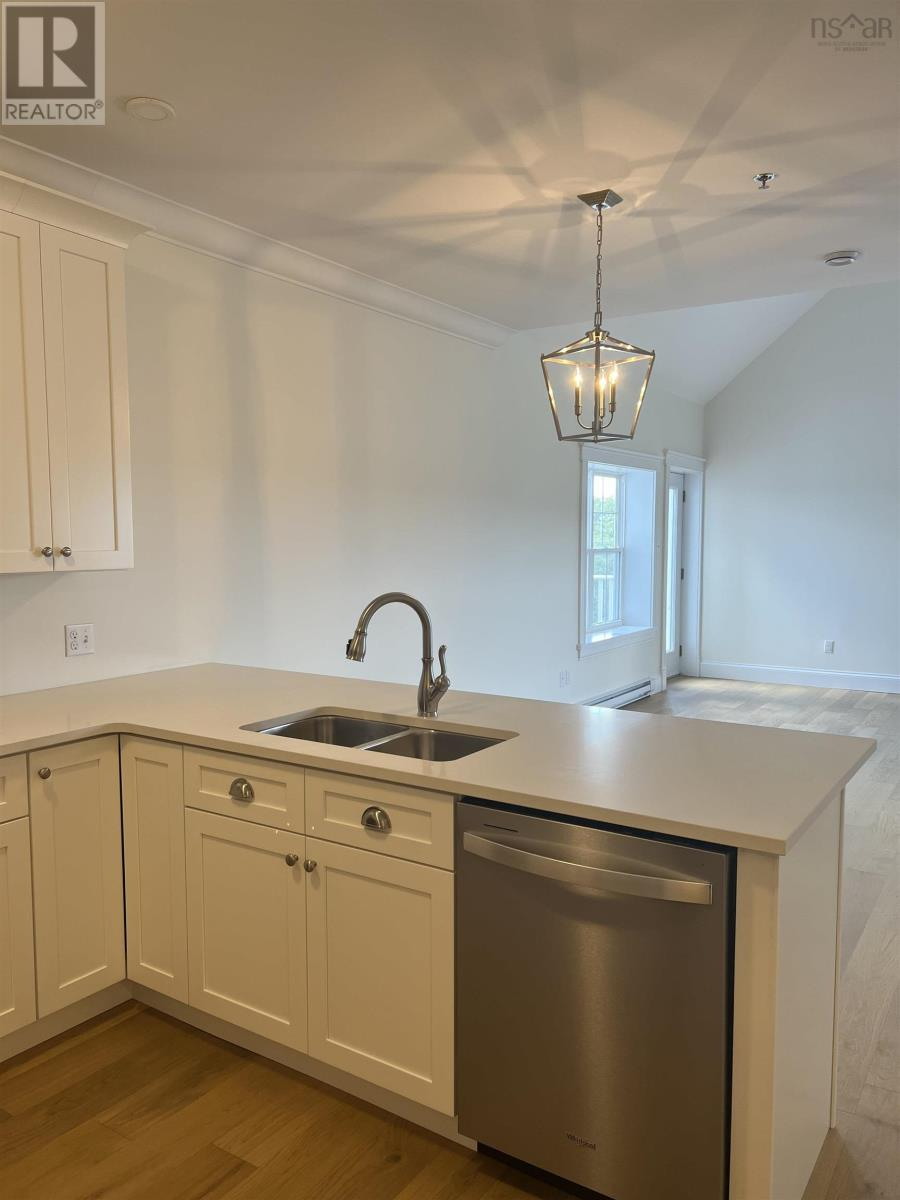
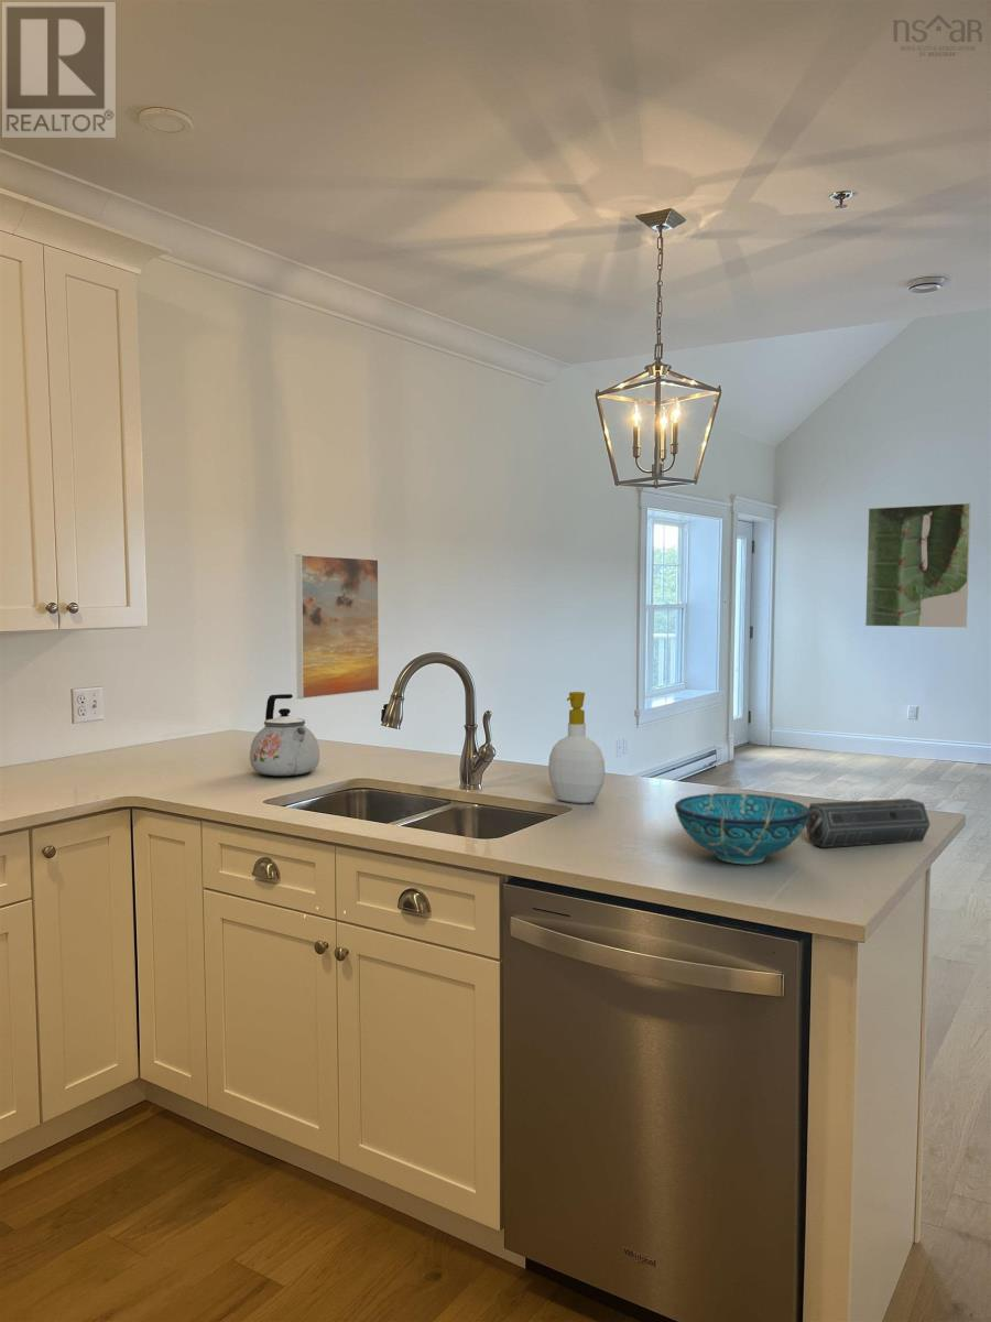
+ bowl (740, 832)
+ speaker (865, 822)
+ kettle (285, 733)
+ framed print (916, 566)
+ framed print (339, 626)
+ soap bottle (575, 747)
